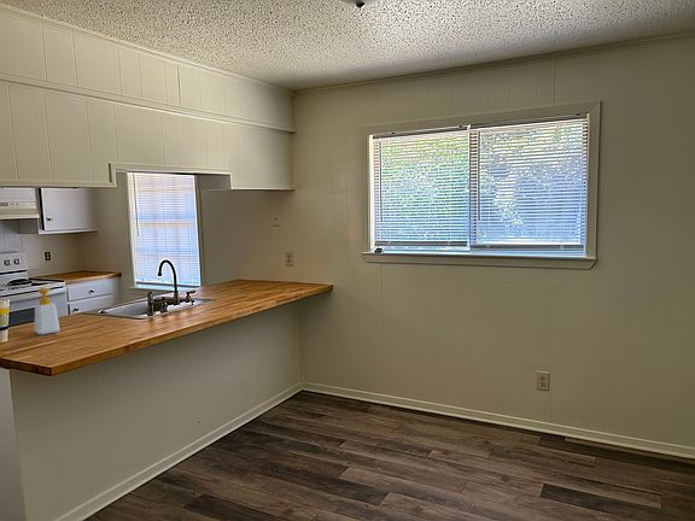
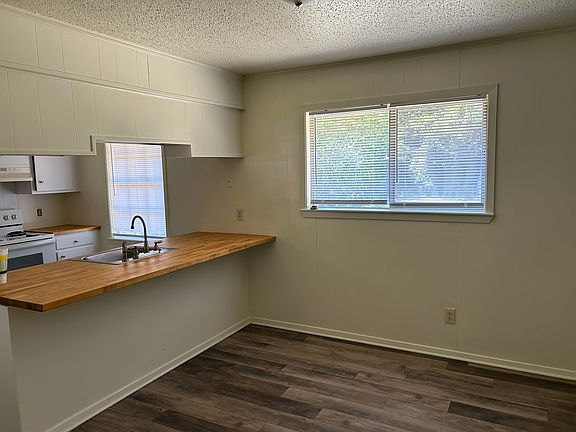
- soap bottle (43, 309)
